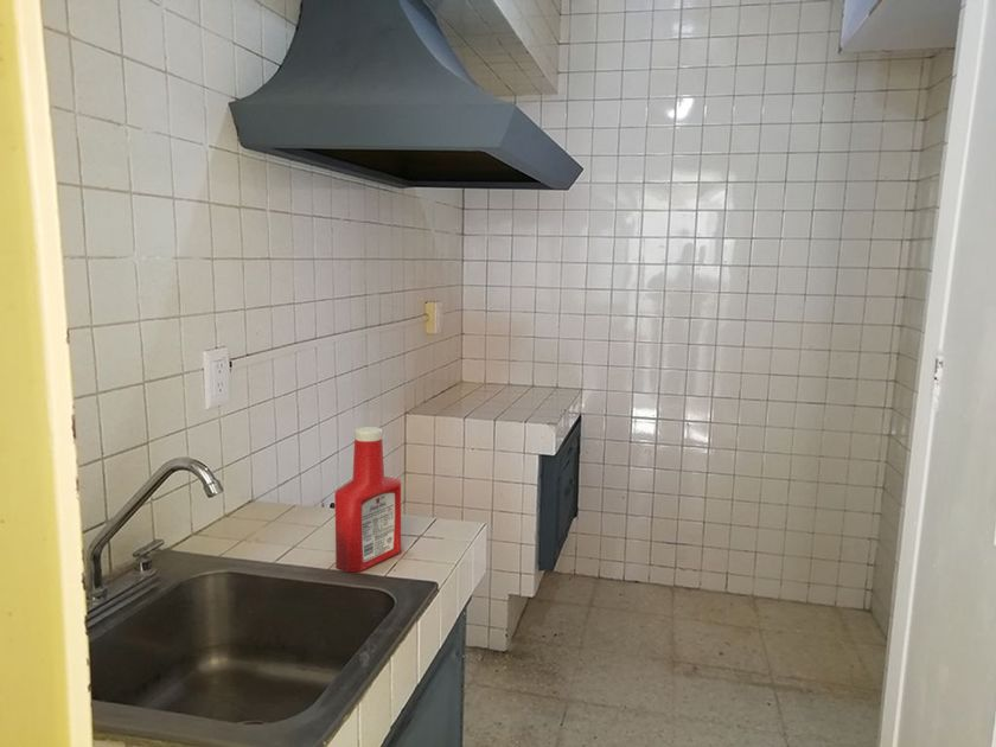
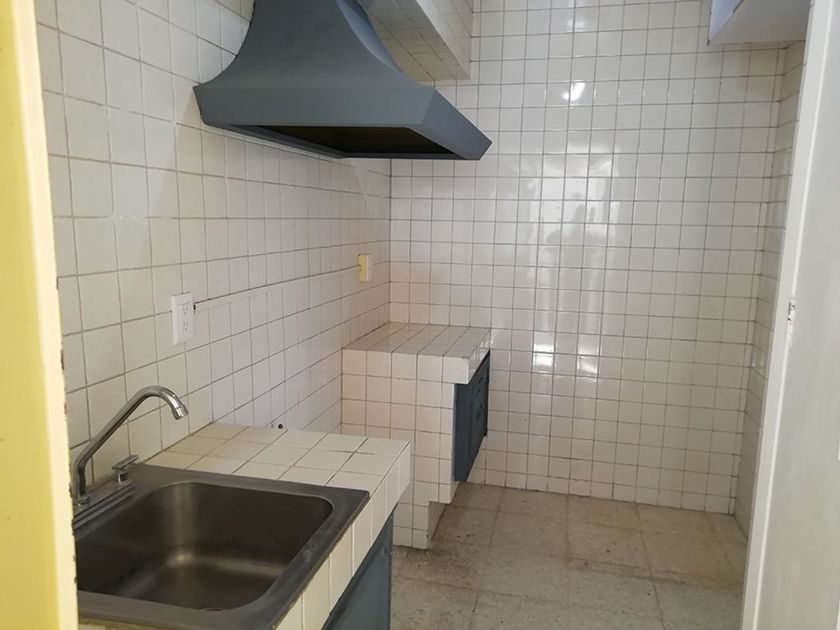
- soap bottle (369, 494)
